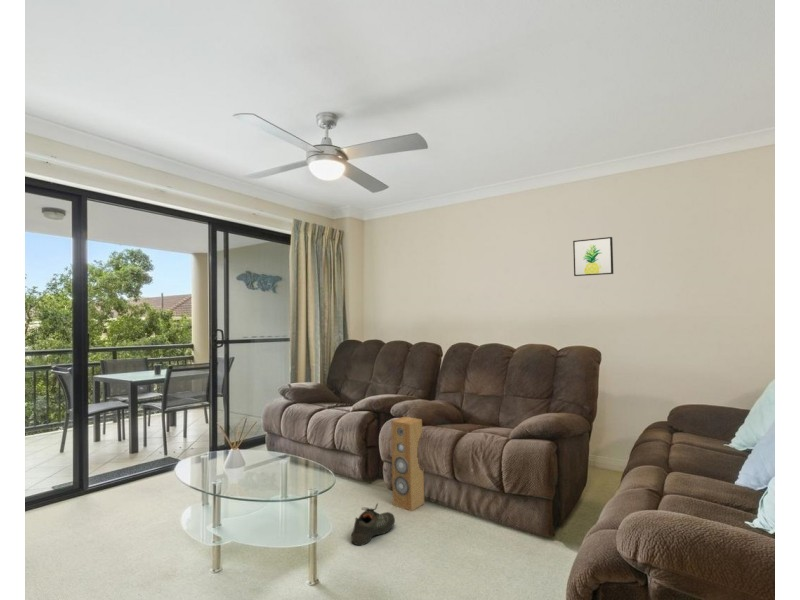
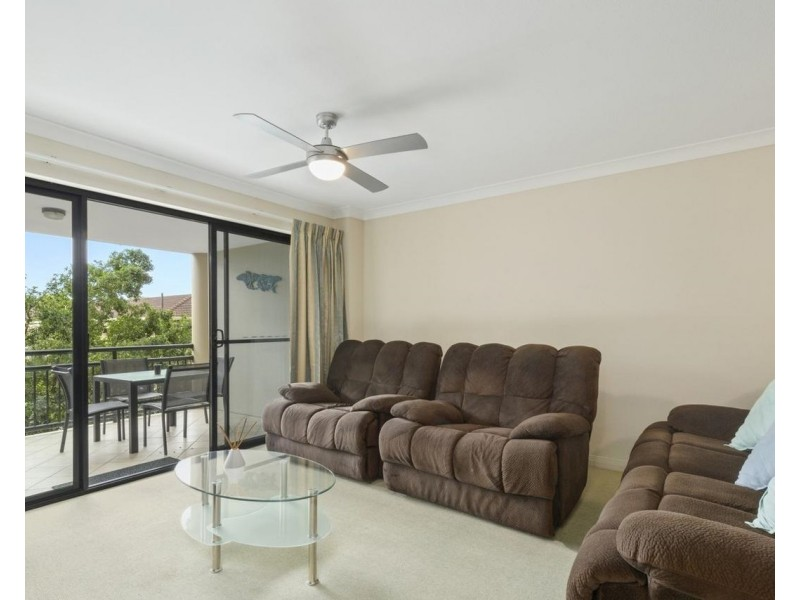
- speaker (407, 462)
- wall art (592, 257)
- shoe (372, 516)
